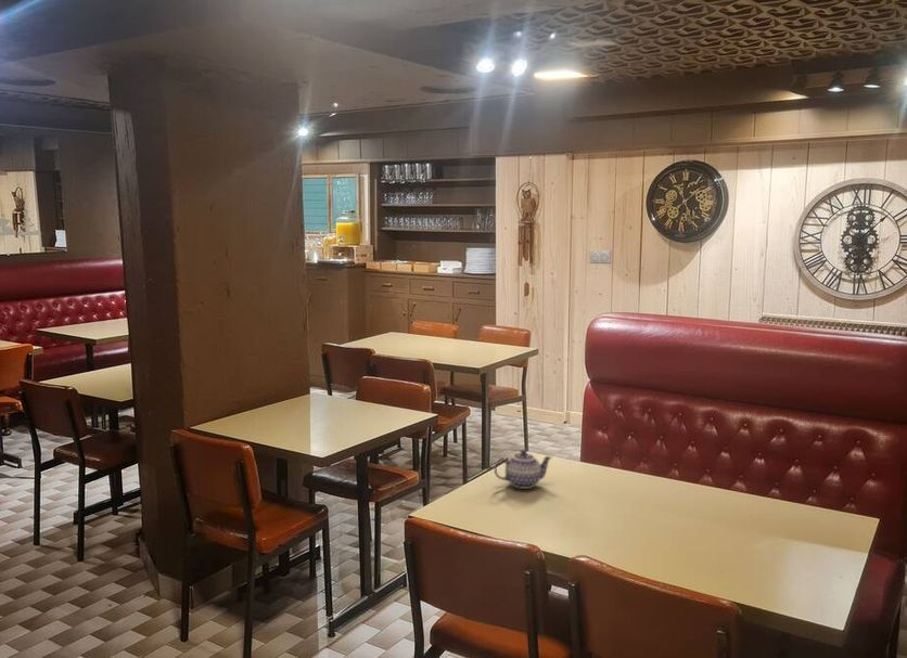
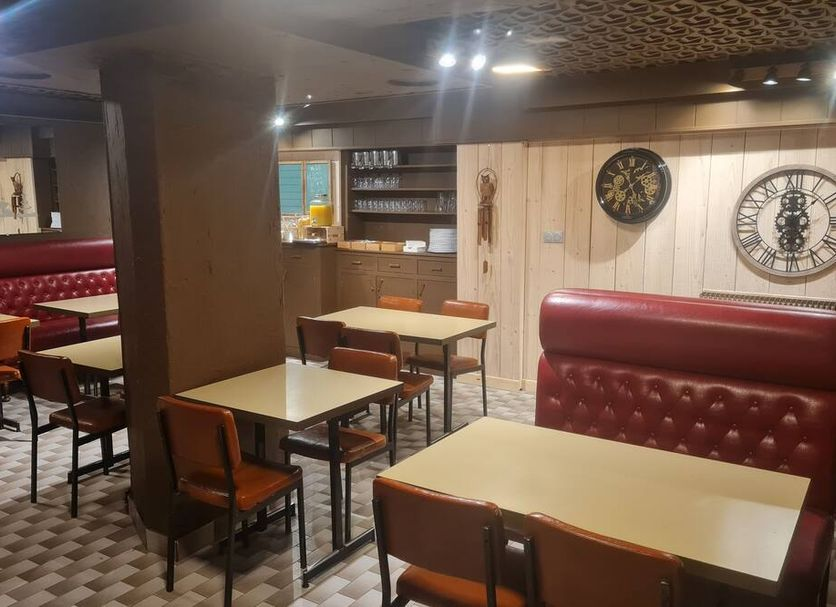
- teapot (523, 467)
